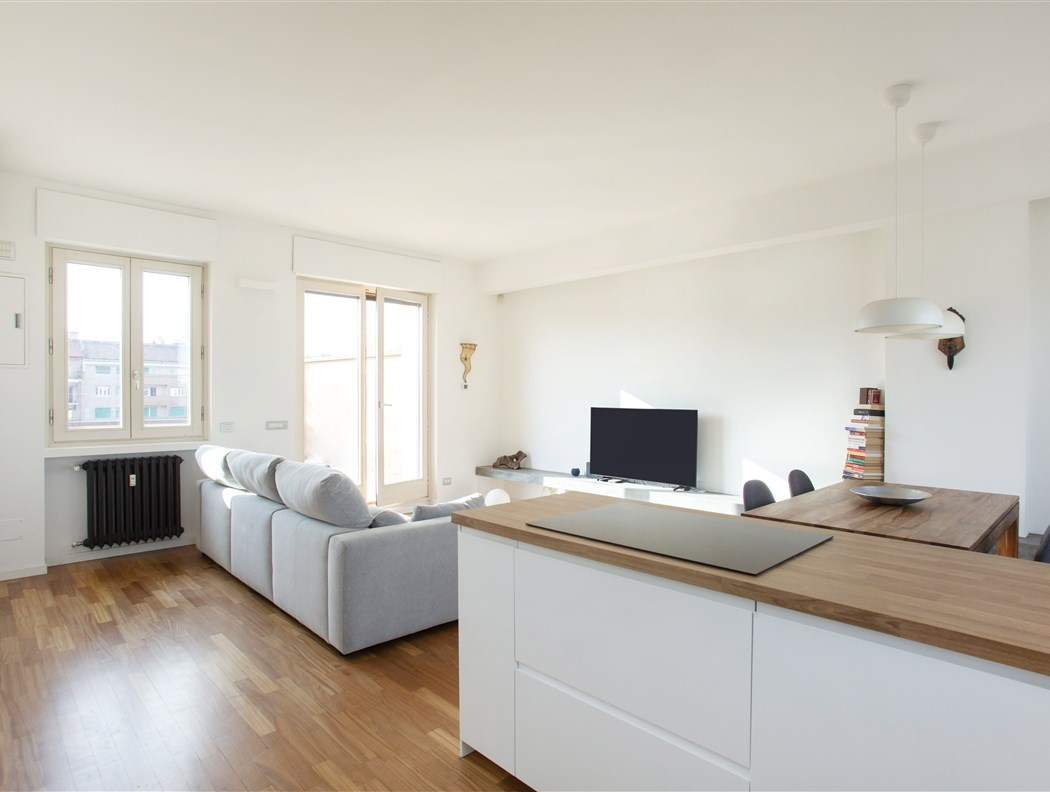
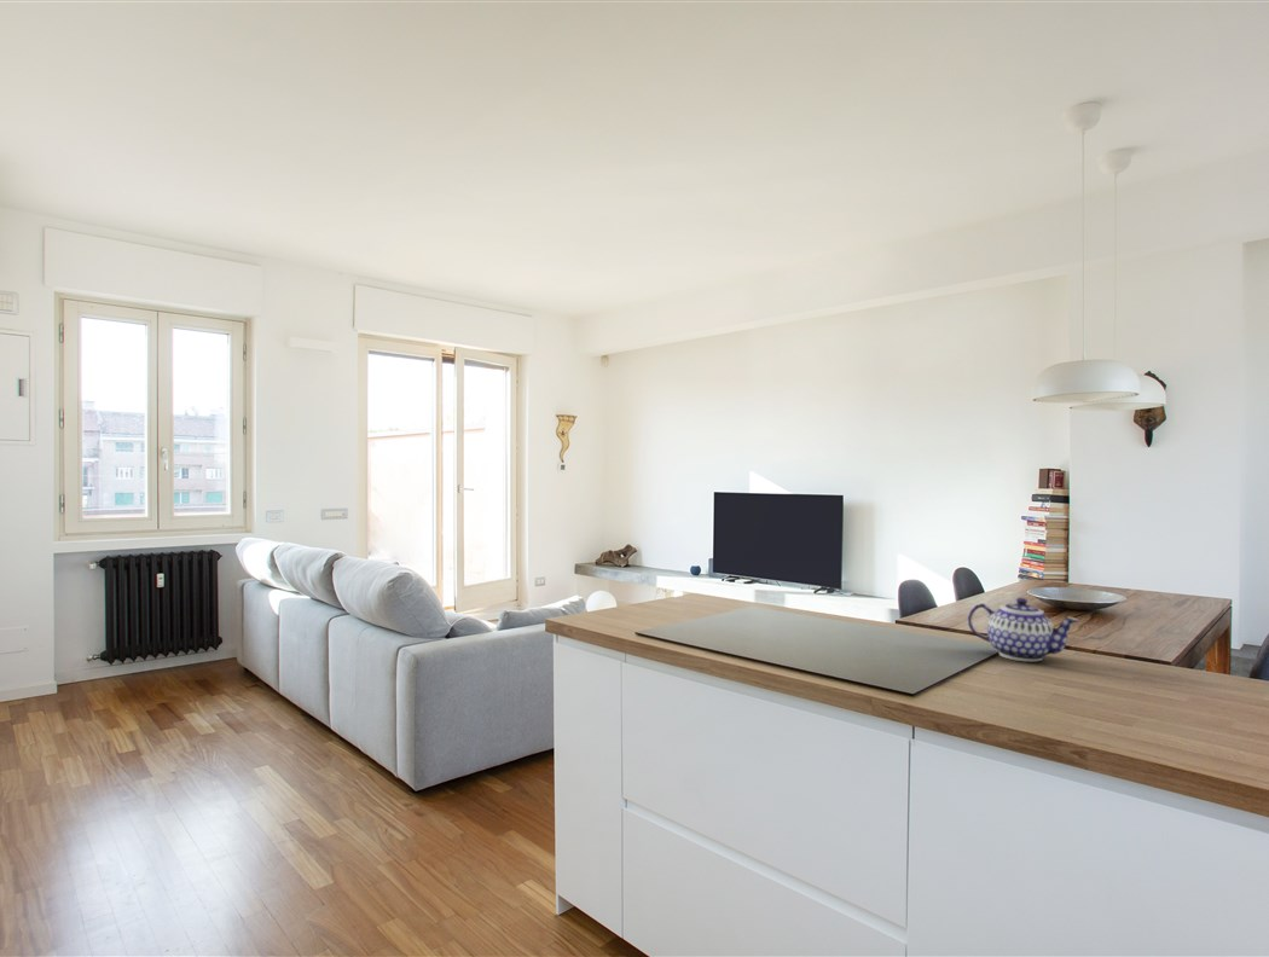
+ teapot (1020, 626)
